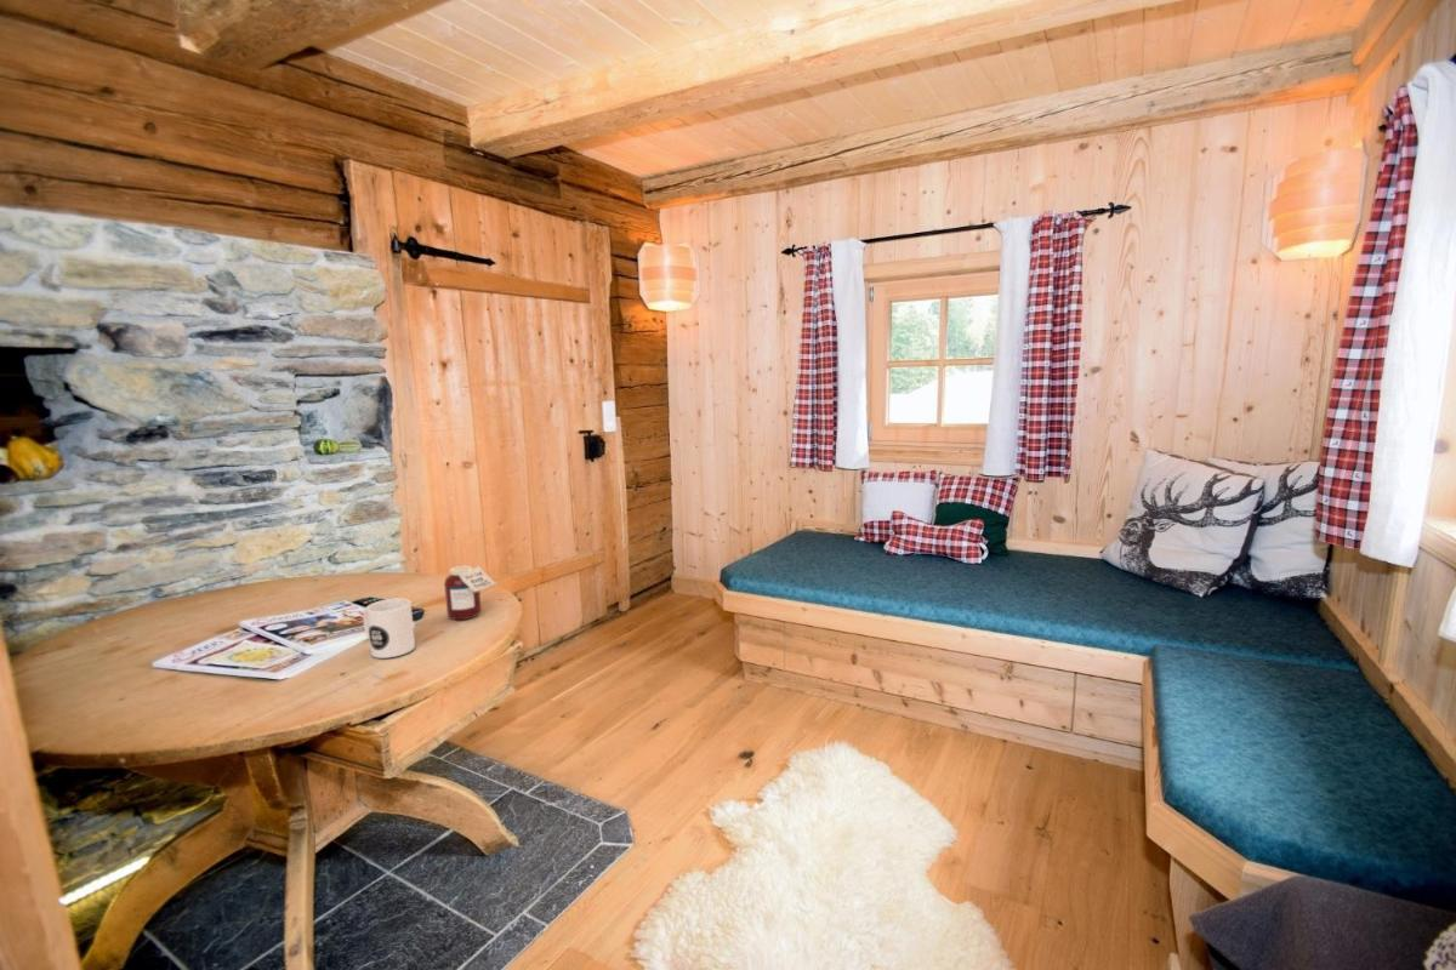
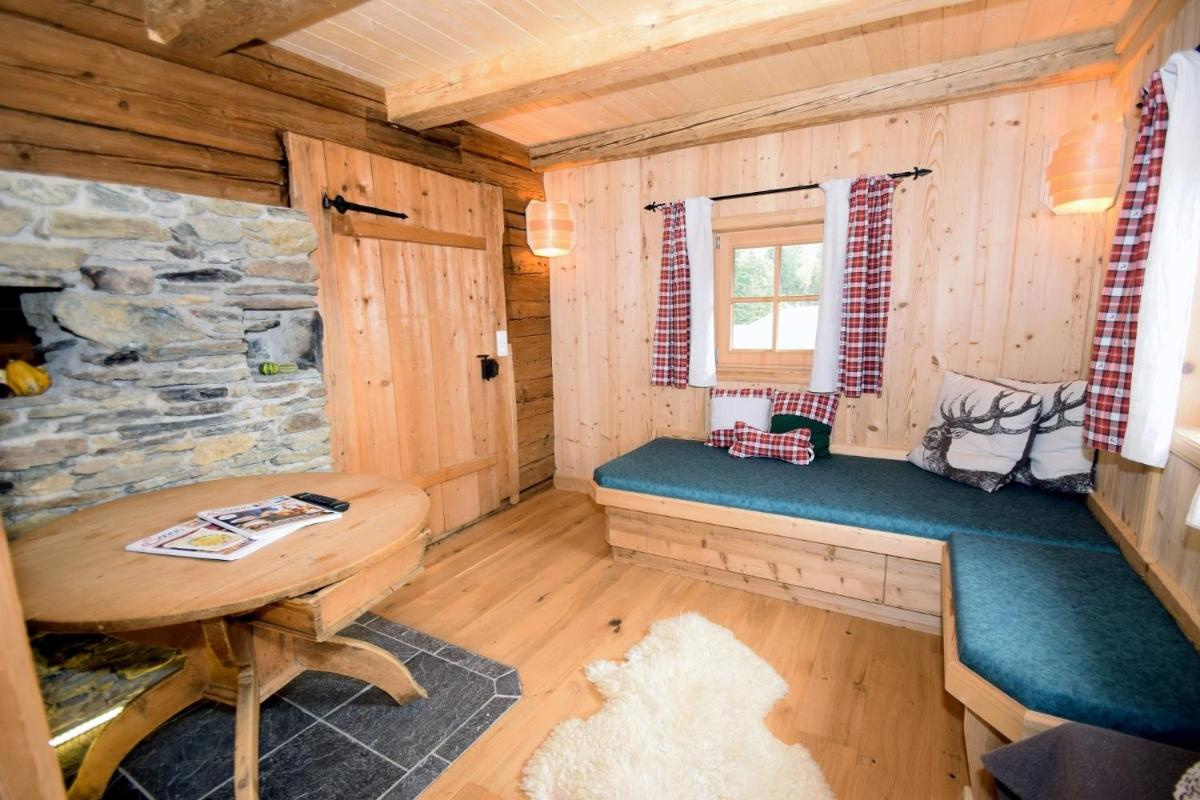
- mug (385, 626)
- jar (467, 592)
